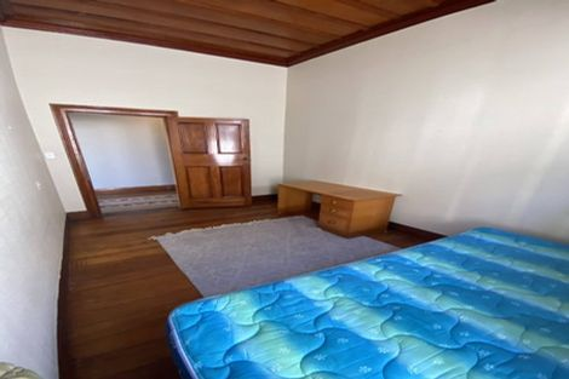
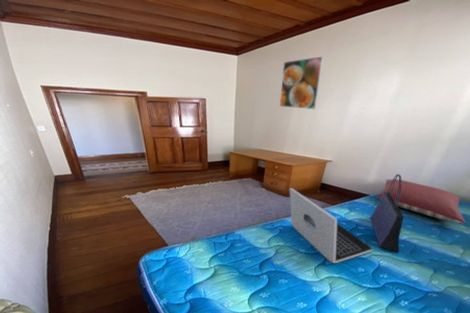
+ laptop (329, 218)
+ pillow (418, 197)
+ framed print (299, 84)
+ tote bag (391, 206)
